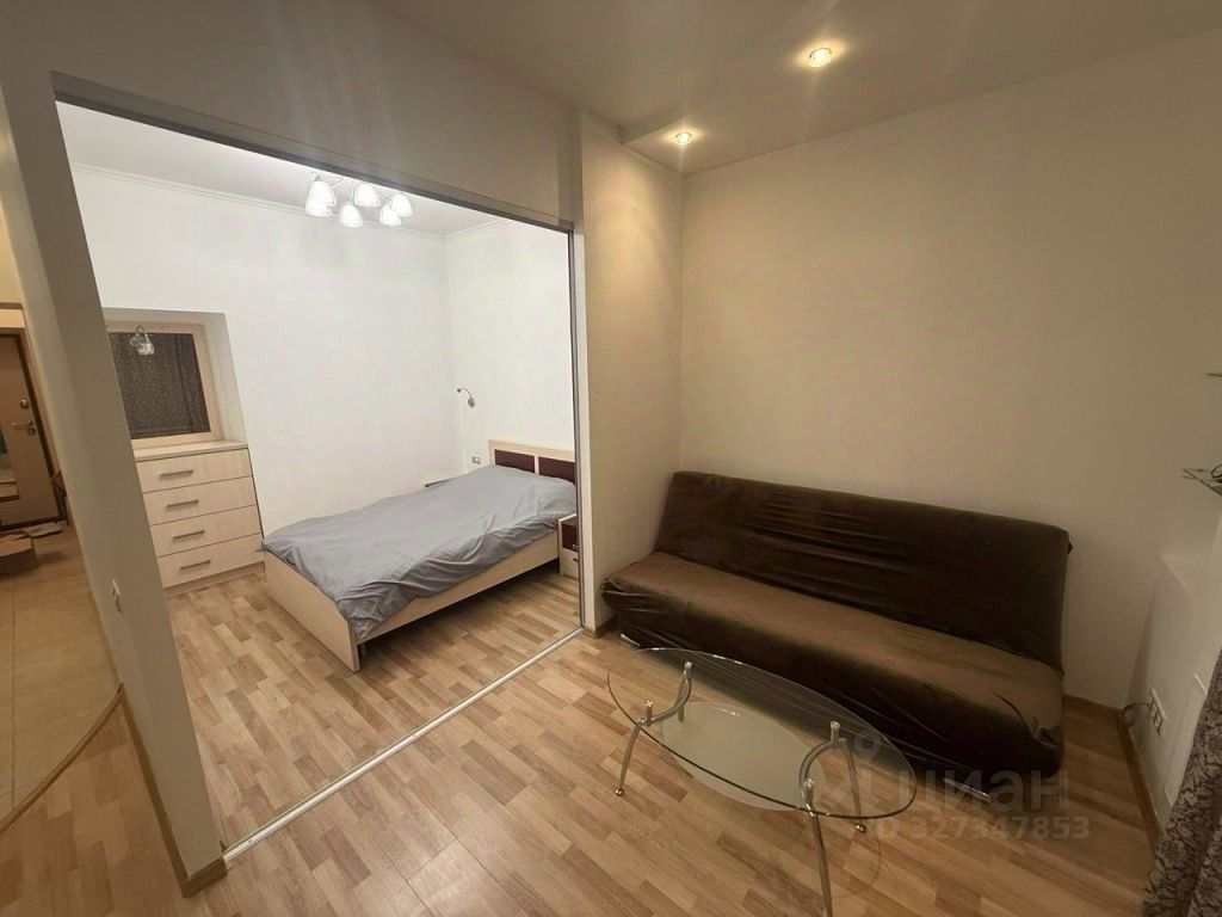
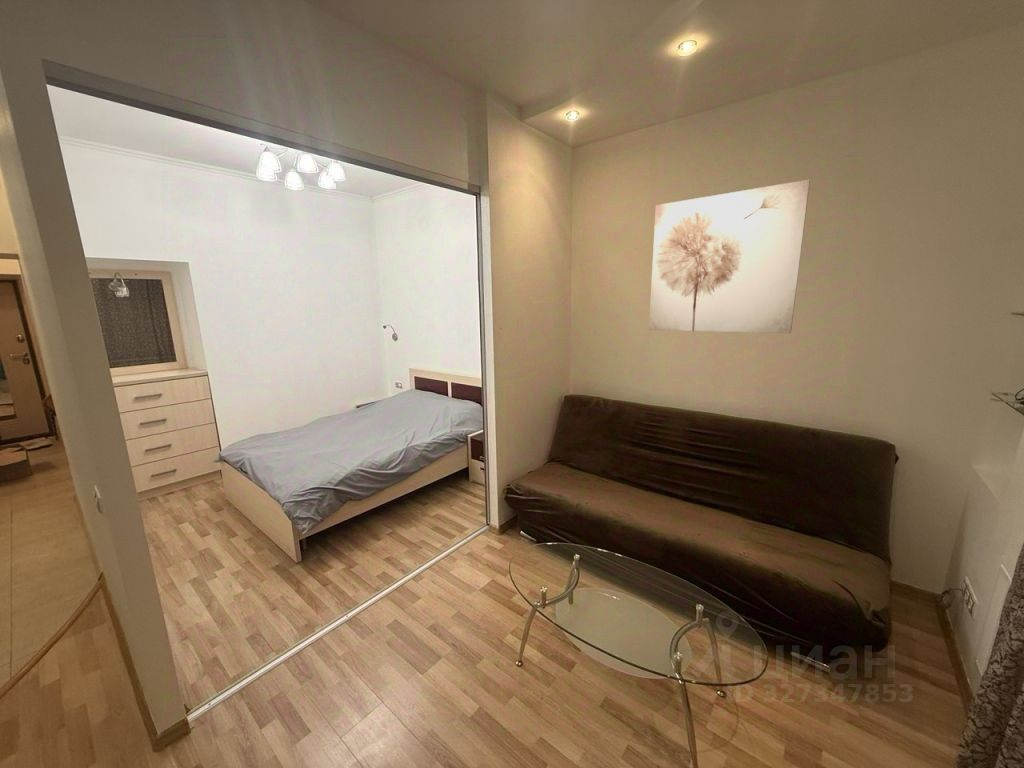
+ wall art (718, 264)
